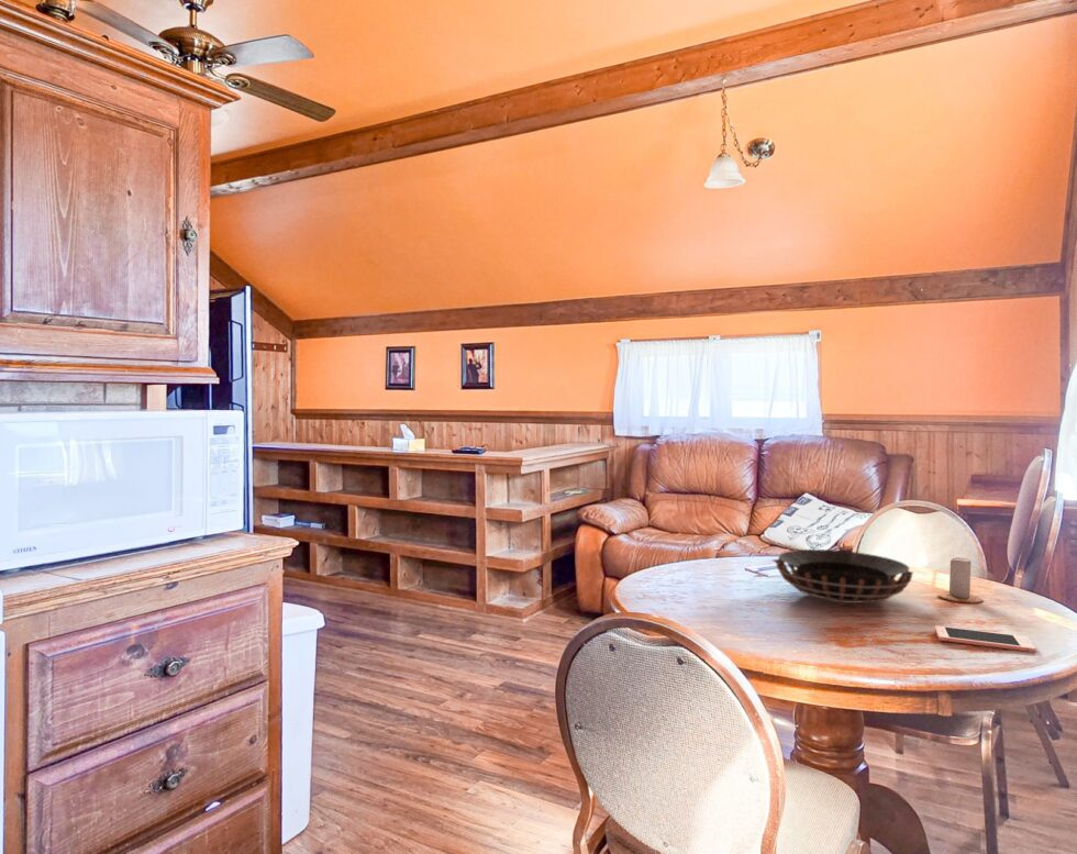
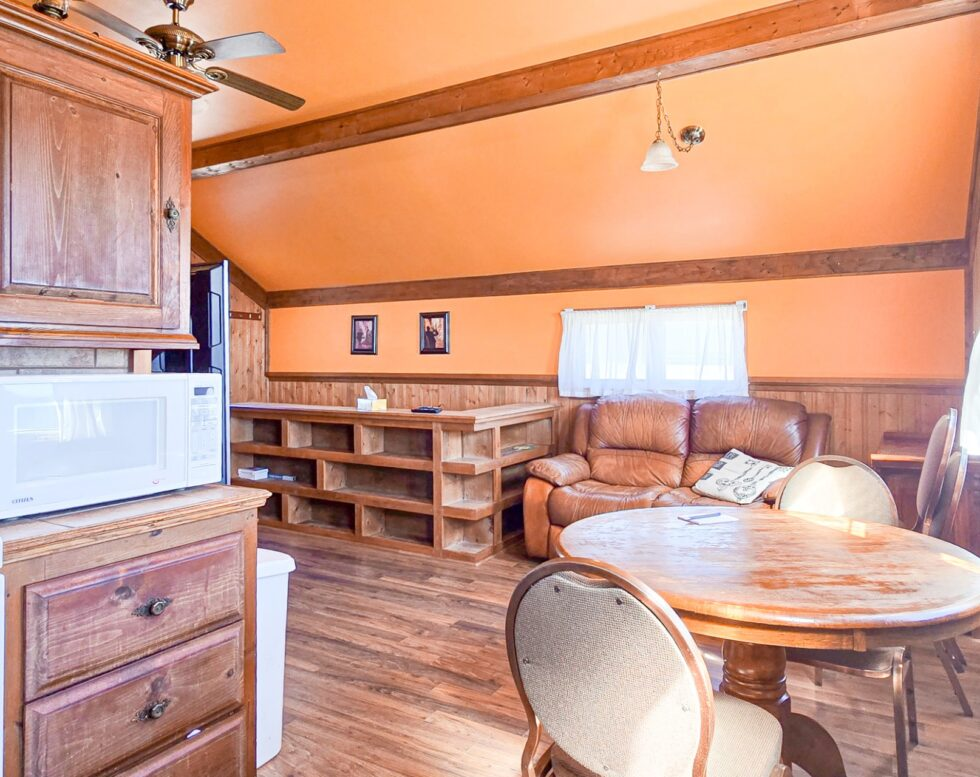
- candle (961, 569)
- decorative bowl (840, 579)
- cell phone (982, 637)
